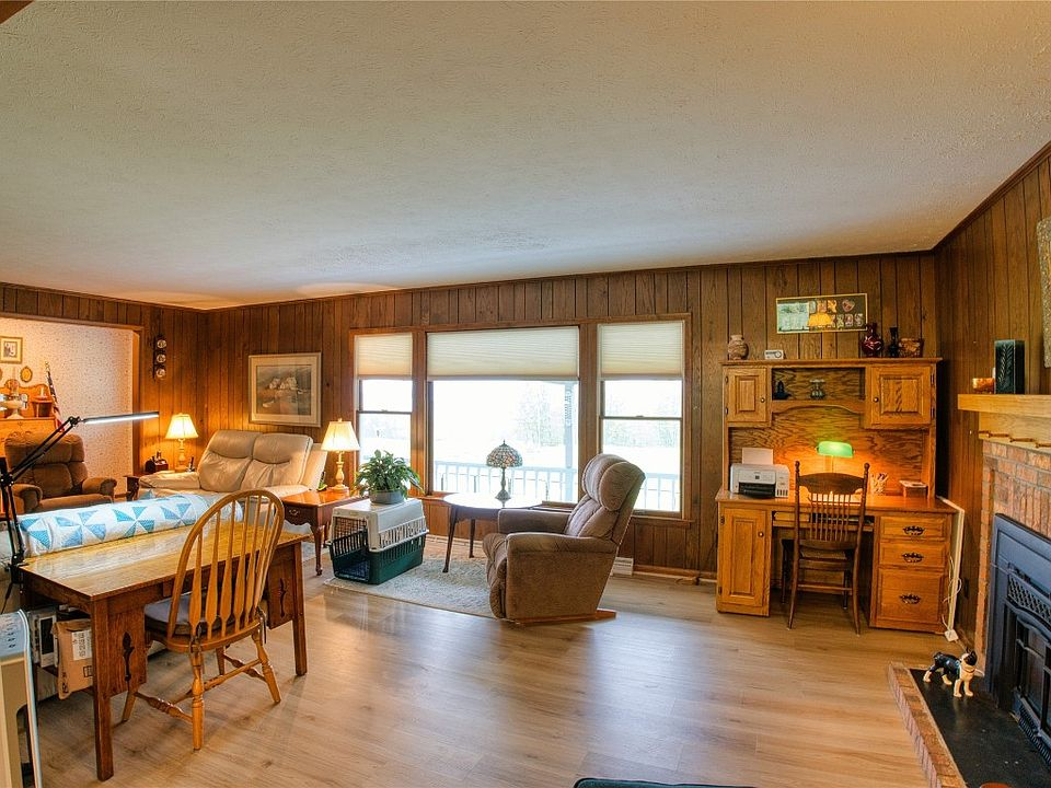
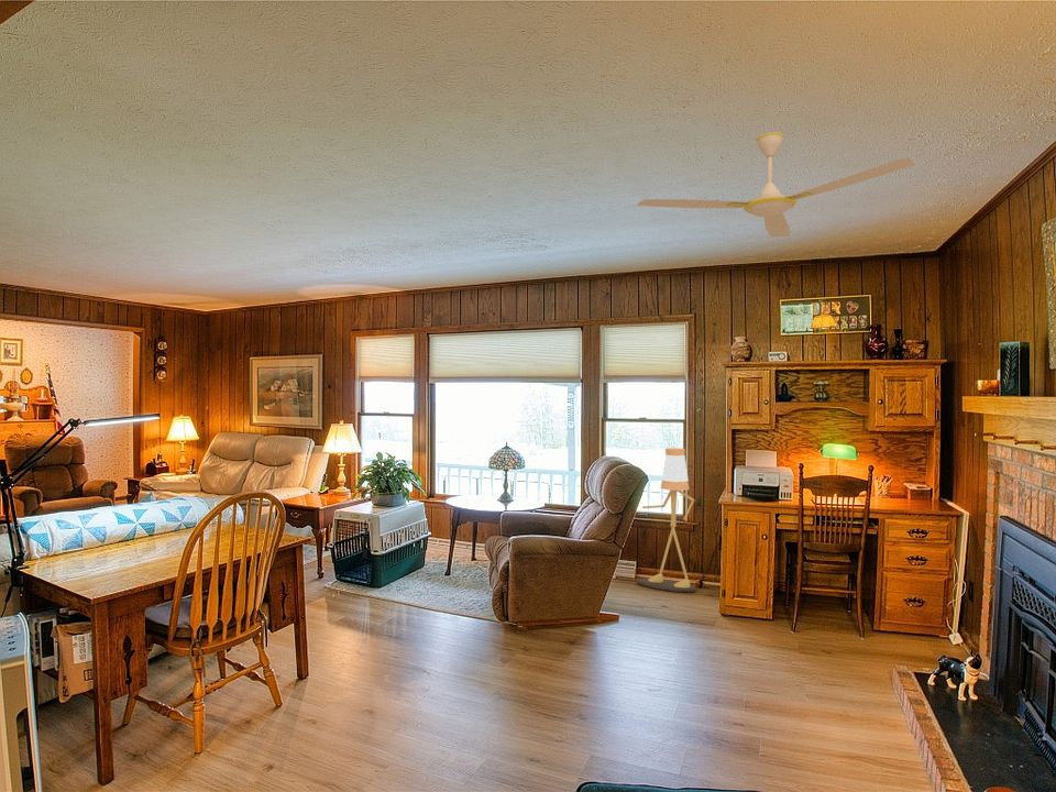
+ floor lamp (669, 496)
+ ceiling fan (765, 186)
